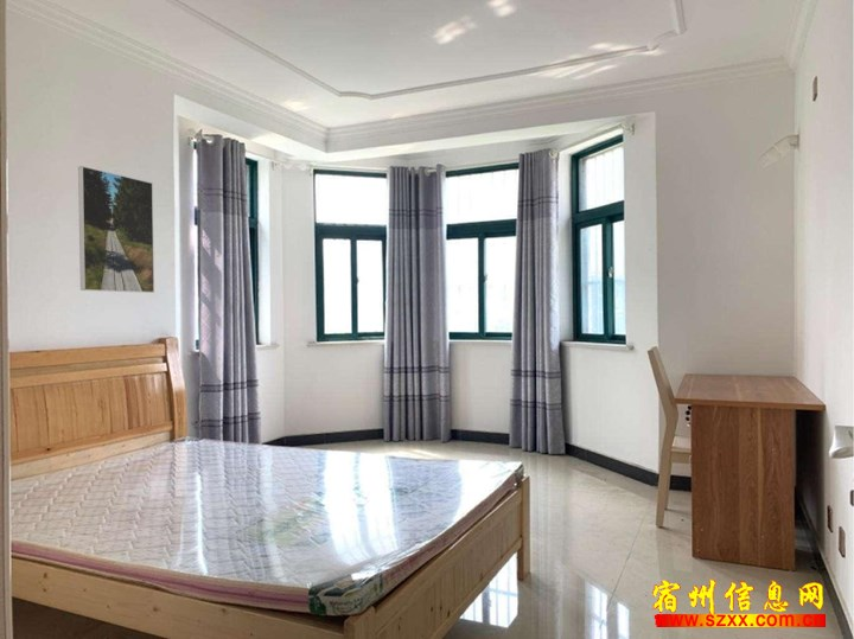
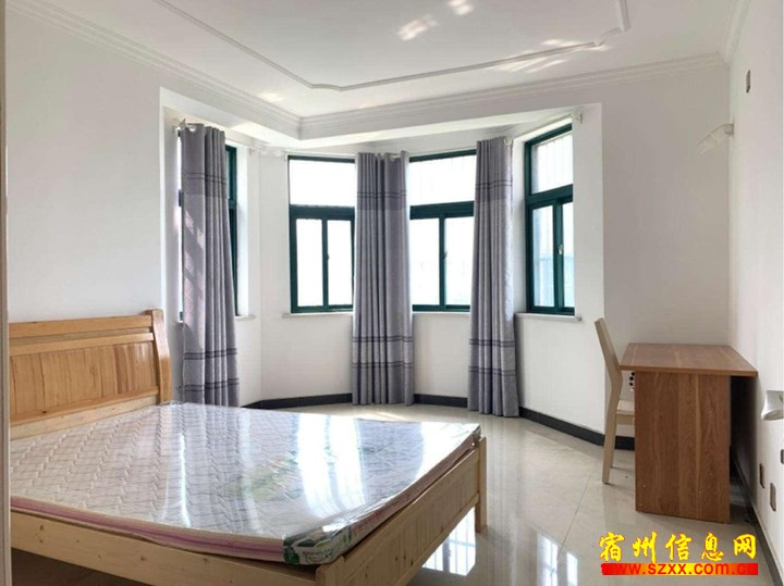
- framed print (119, 232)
